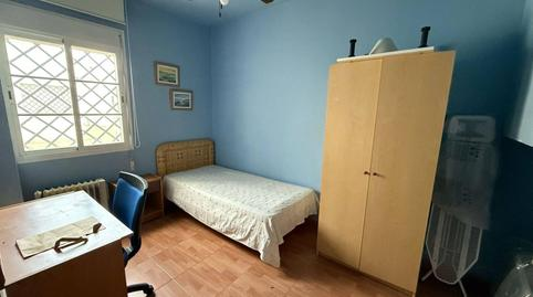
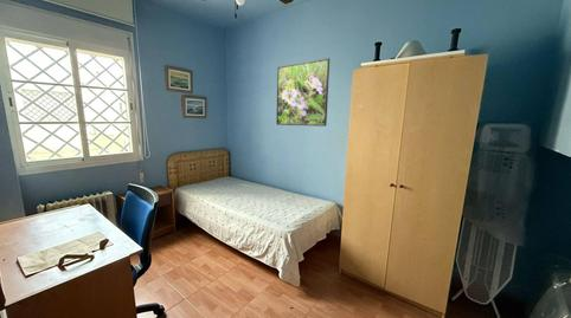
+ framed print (300, 95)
